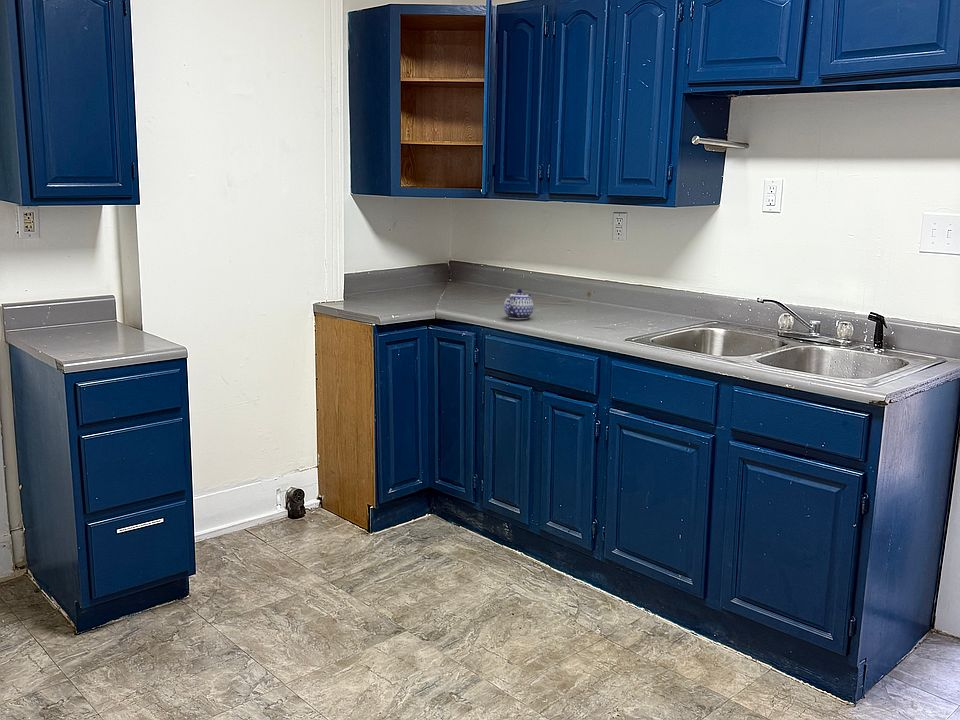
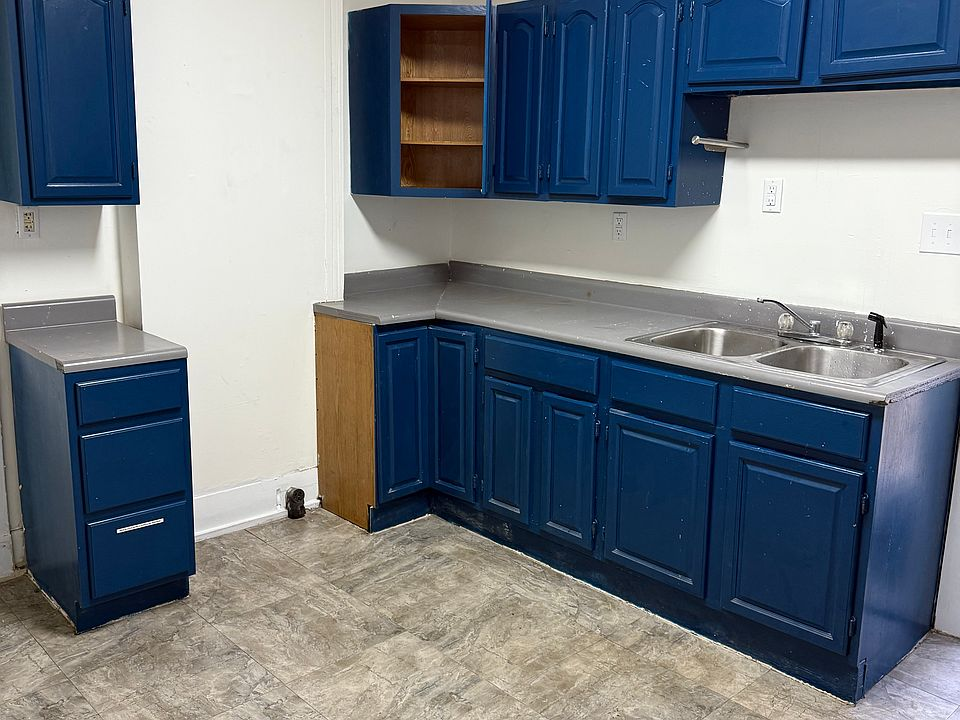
- teapot (518, 303)
